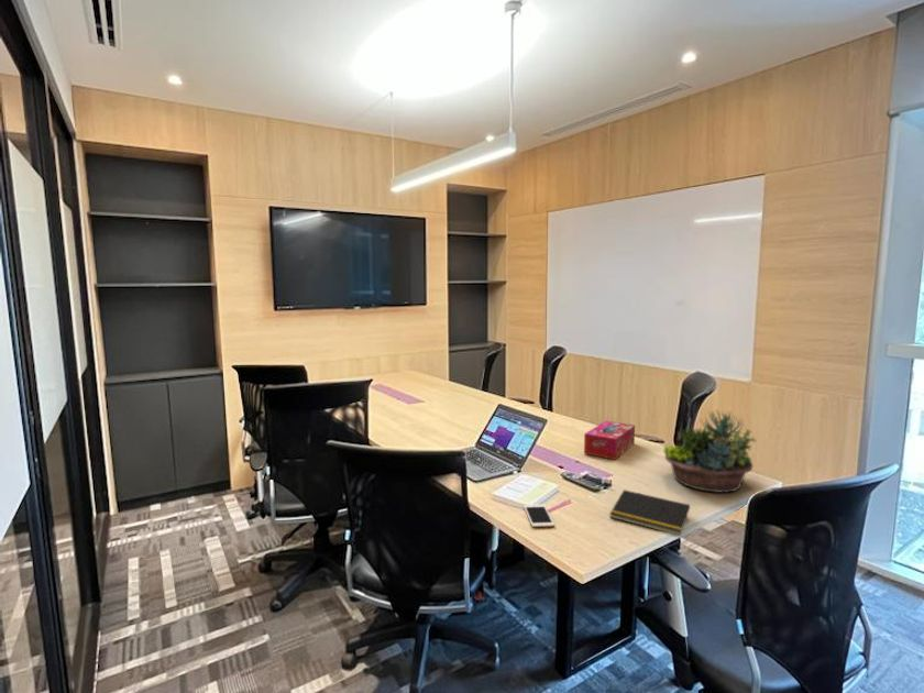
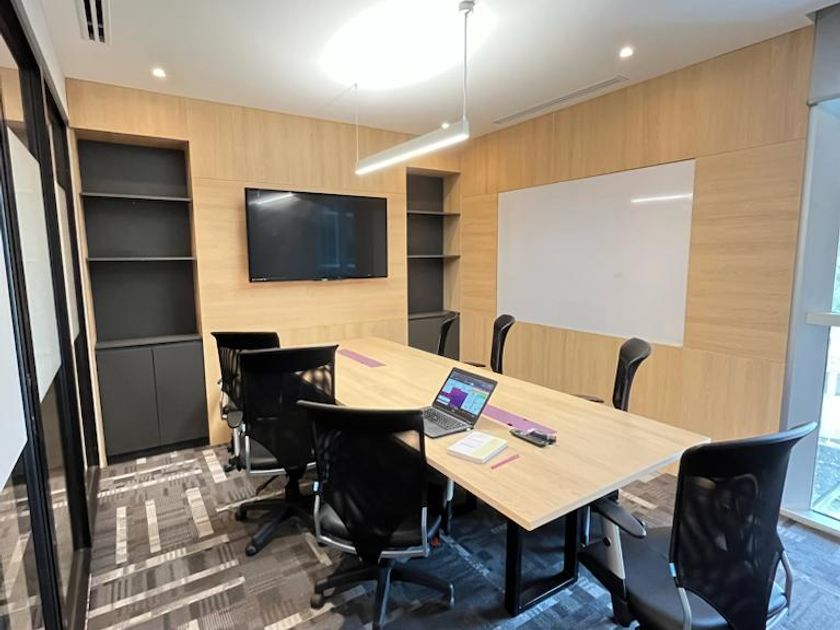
- succulent planter (707, 447)
- cell phone (538, 515)
- notepad (649, 510)
- tissue box (609, 439)
